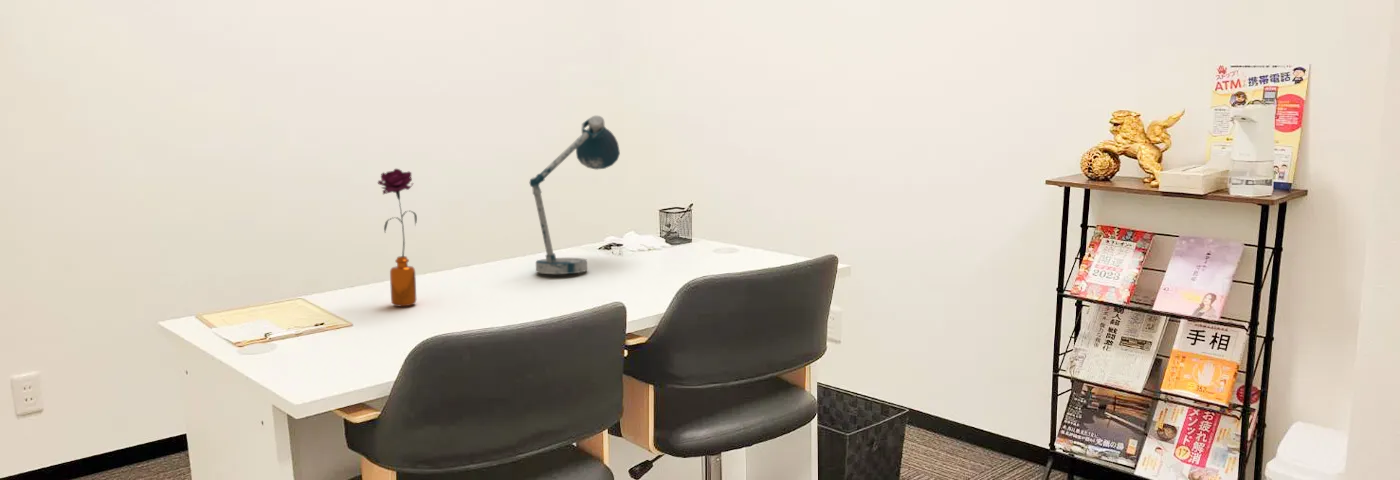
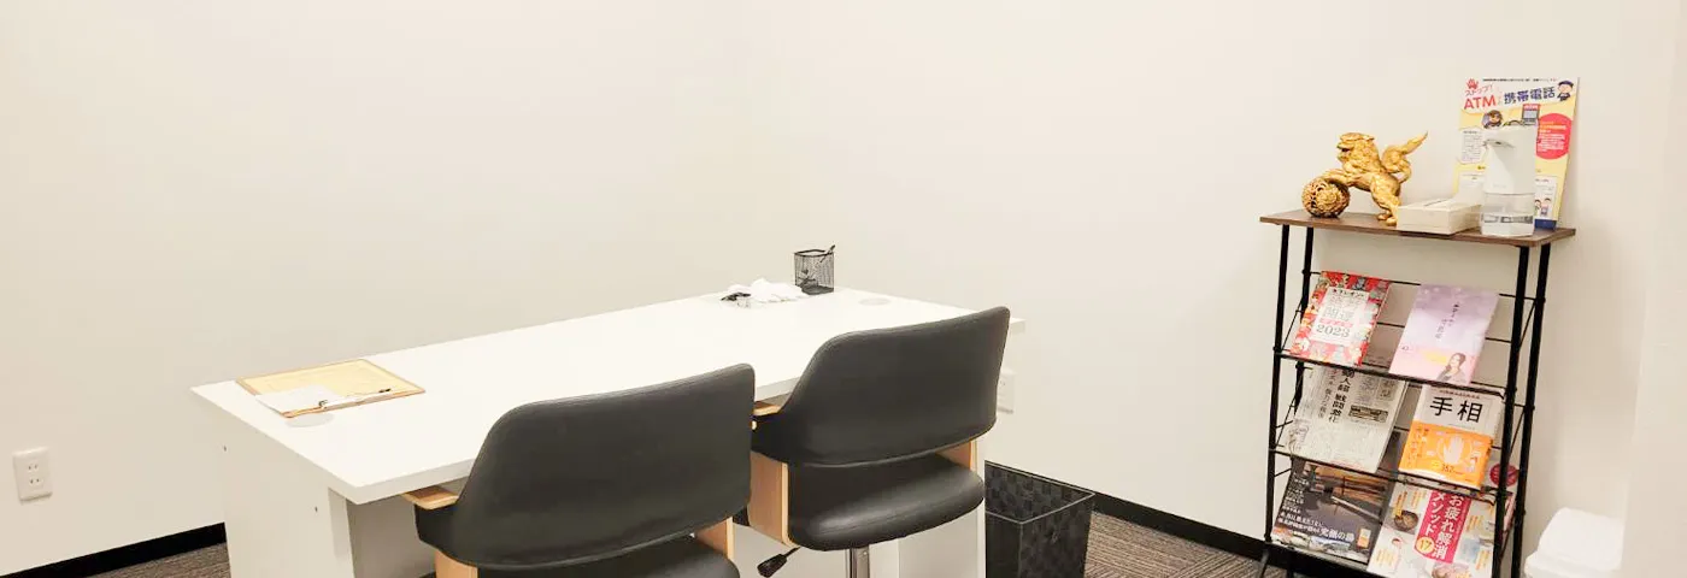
- flower (403, 237)
- desk lamp (587, 167)
